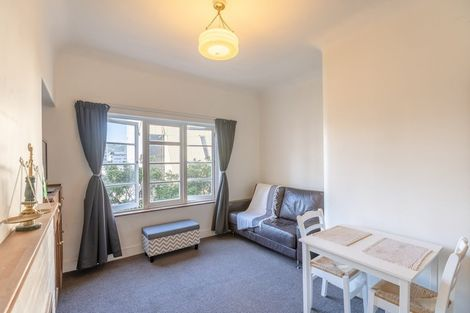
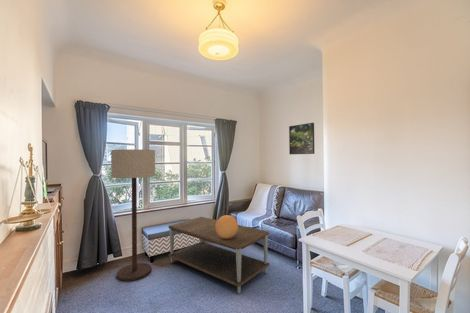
+ floor lamp (134, 211)
+ coffee table (216, 247)
+ decorative sphere (226, 226)
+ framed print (301, 139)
